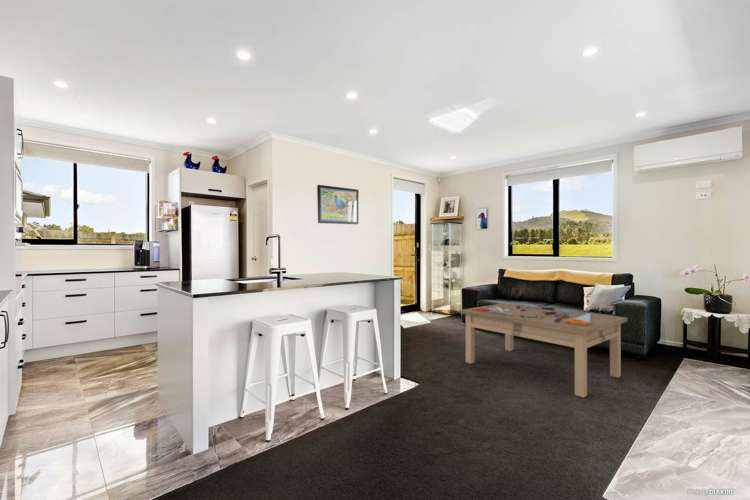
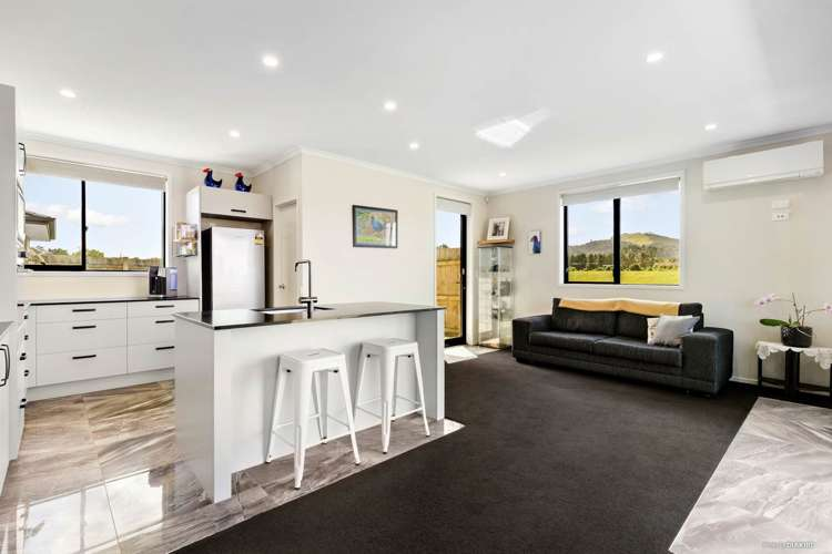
- coffee table (538, 339)
